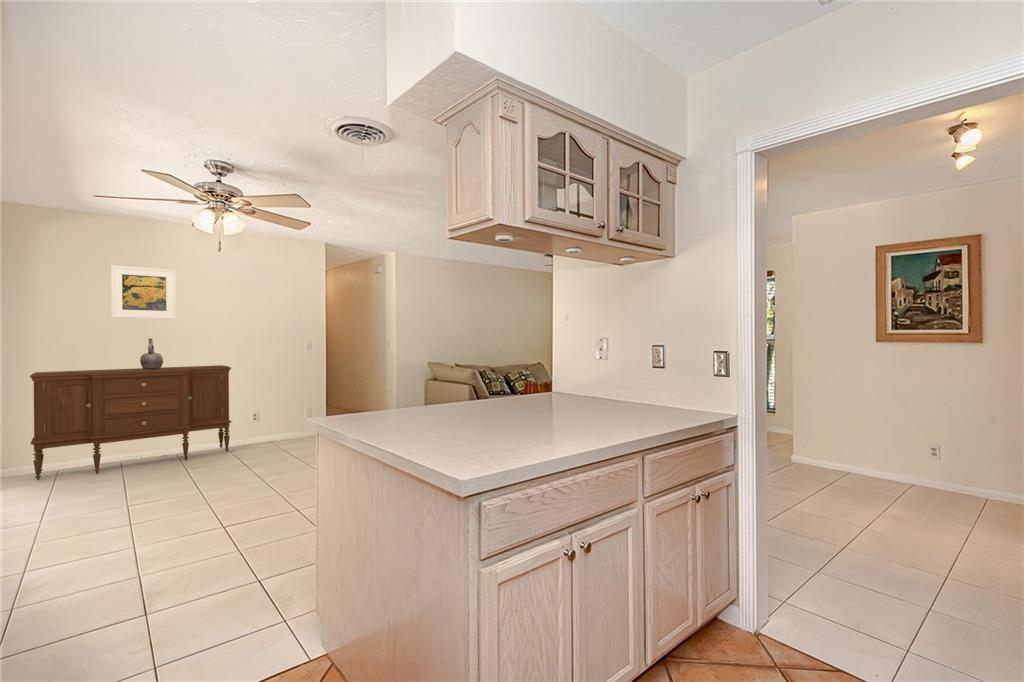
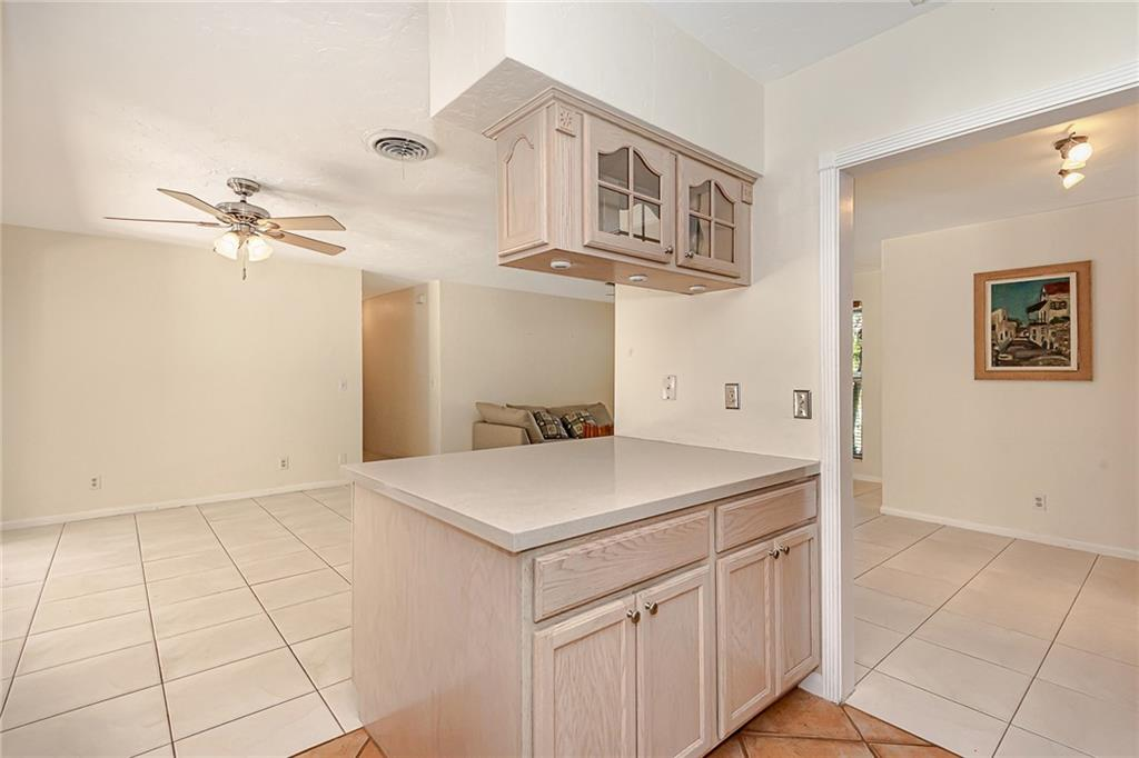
- ceramic vessel (151, 353)
- sideboard (141, 416)
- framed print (144, 293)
